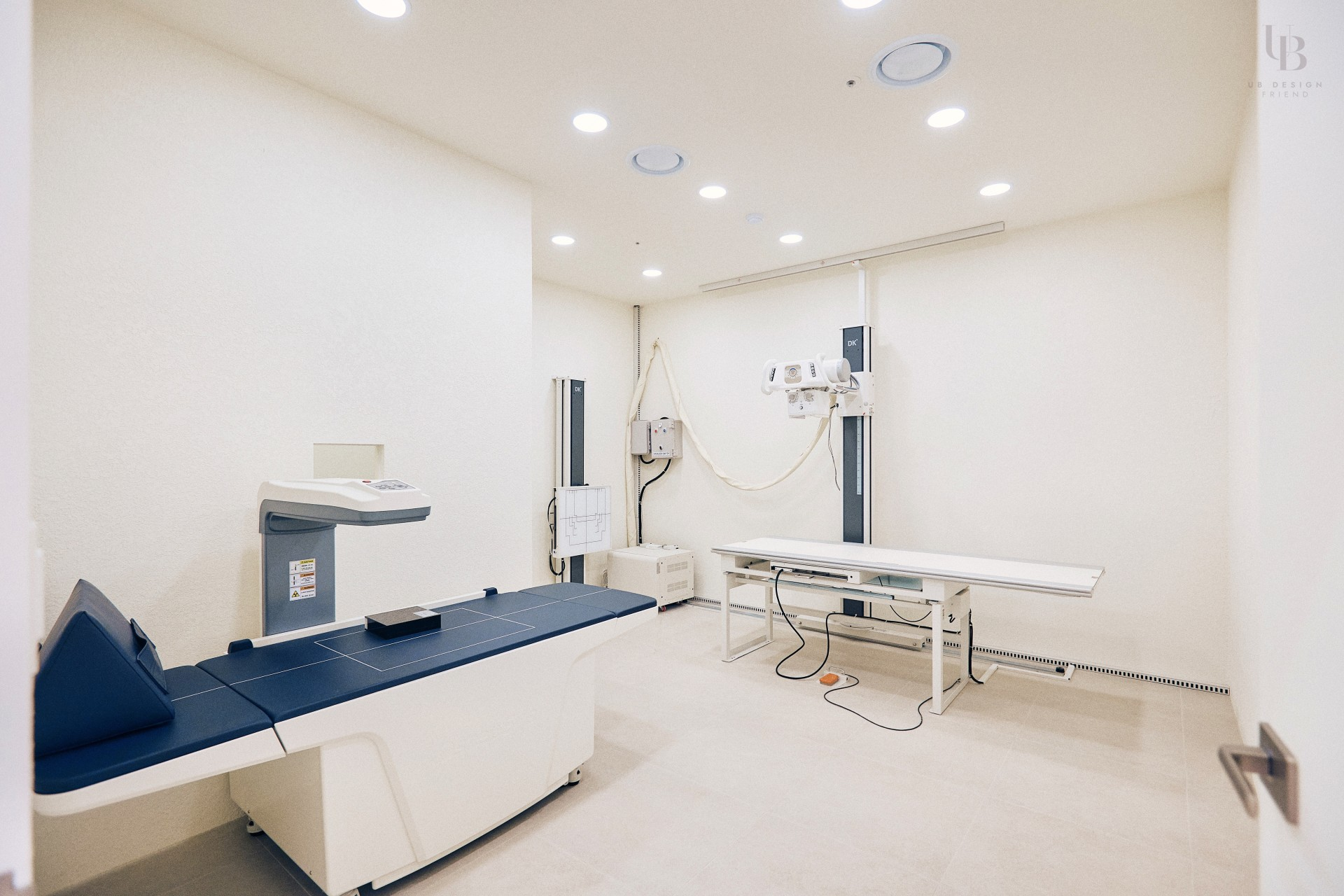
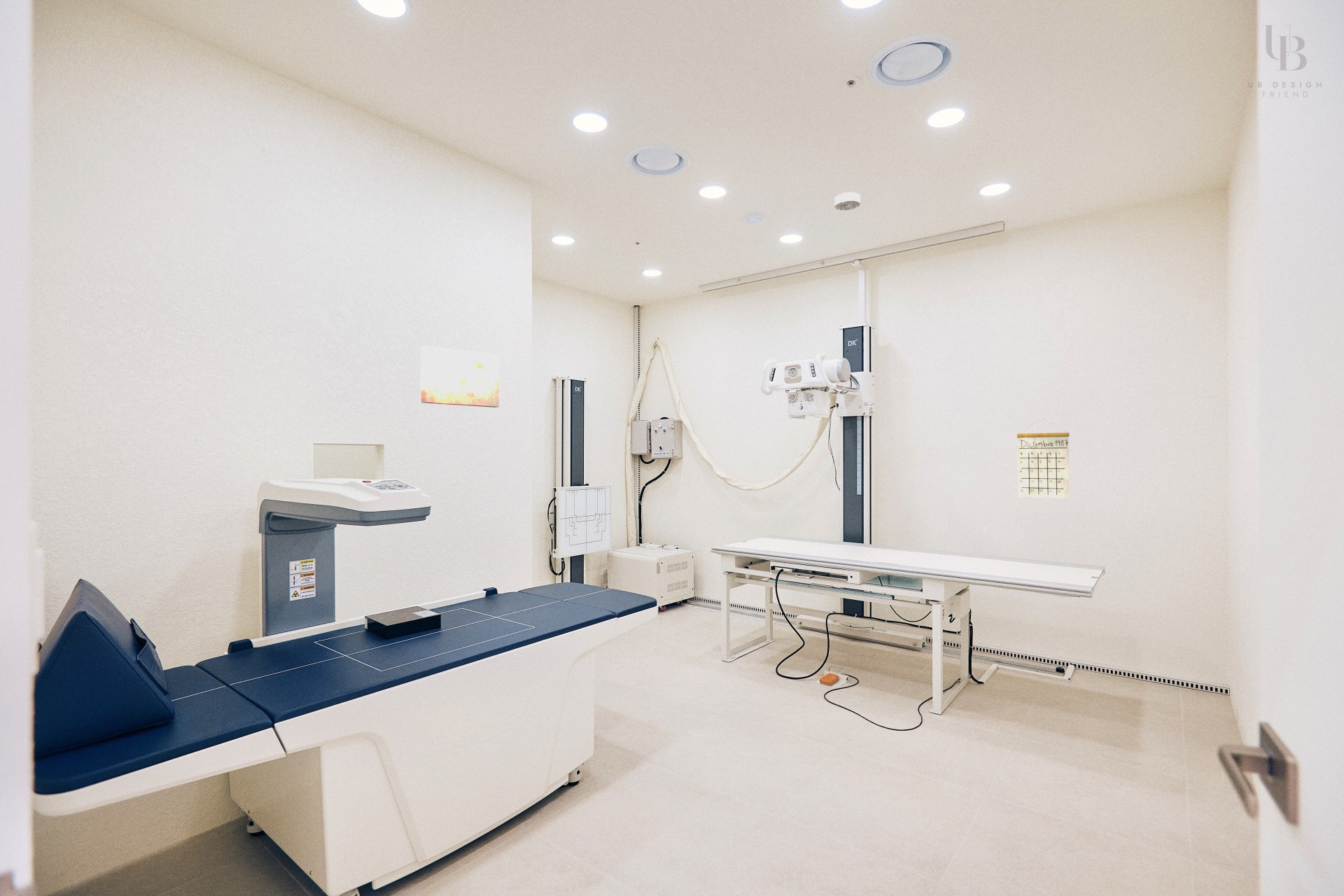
+ calendar (1042, 457)
+ smoke detector (847, 200)
+ wall art (461, 377)
